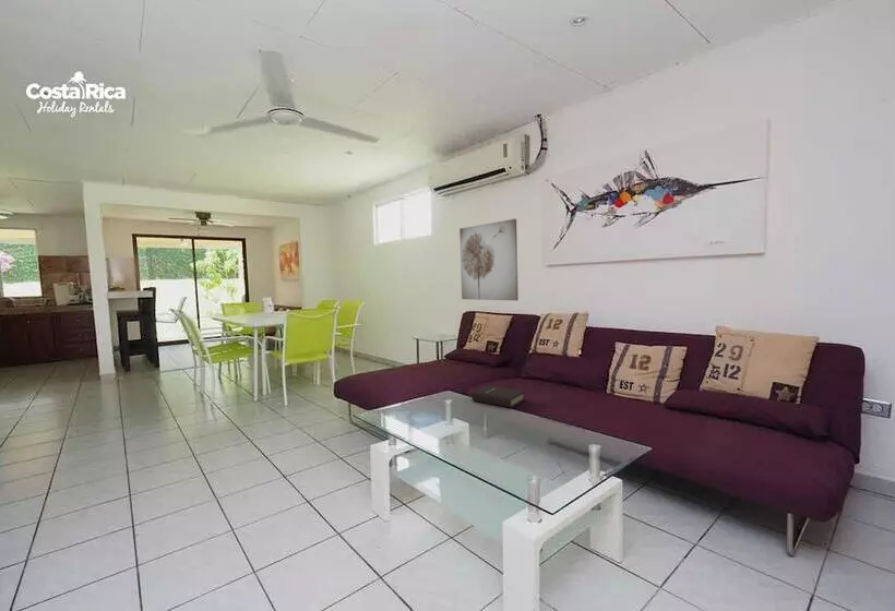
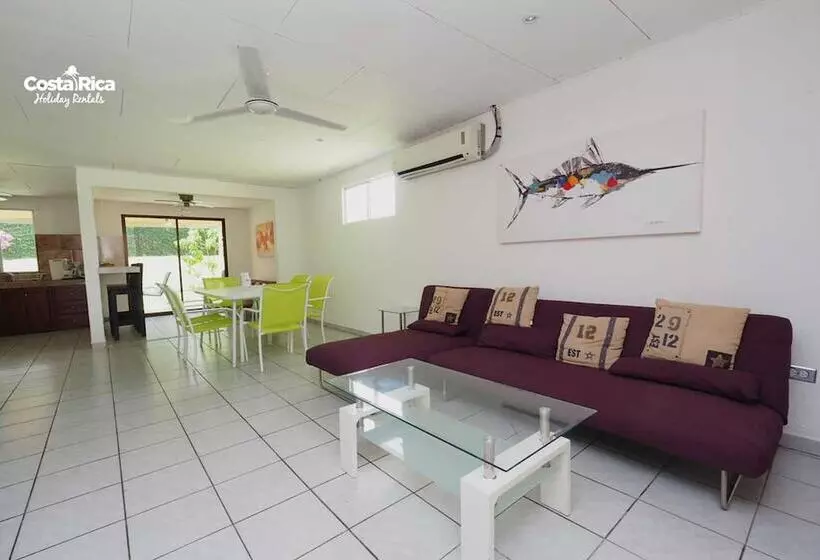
- wall art (487, 262)
- book (498, 396)
